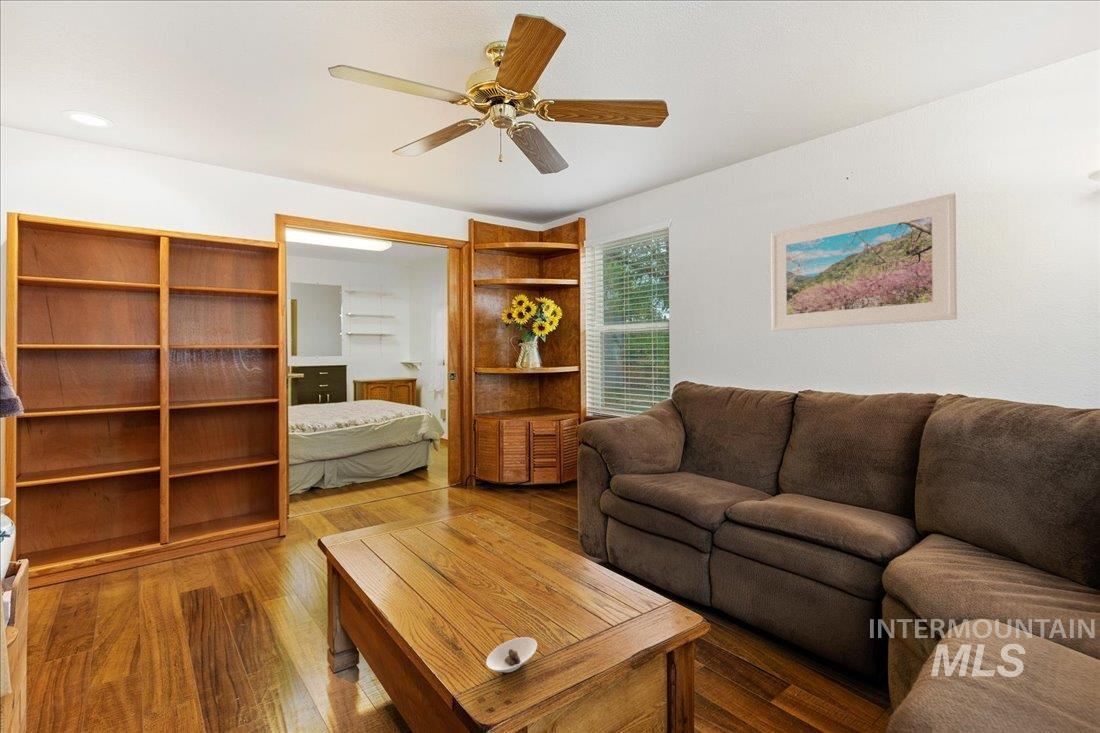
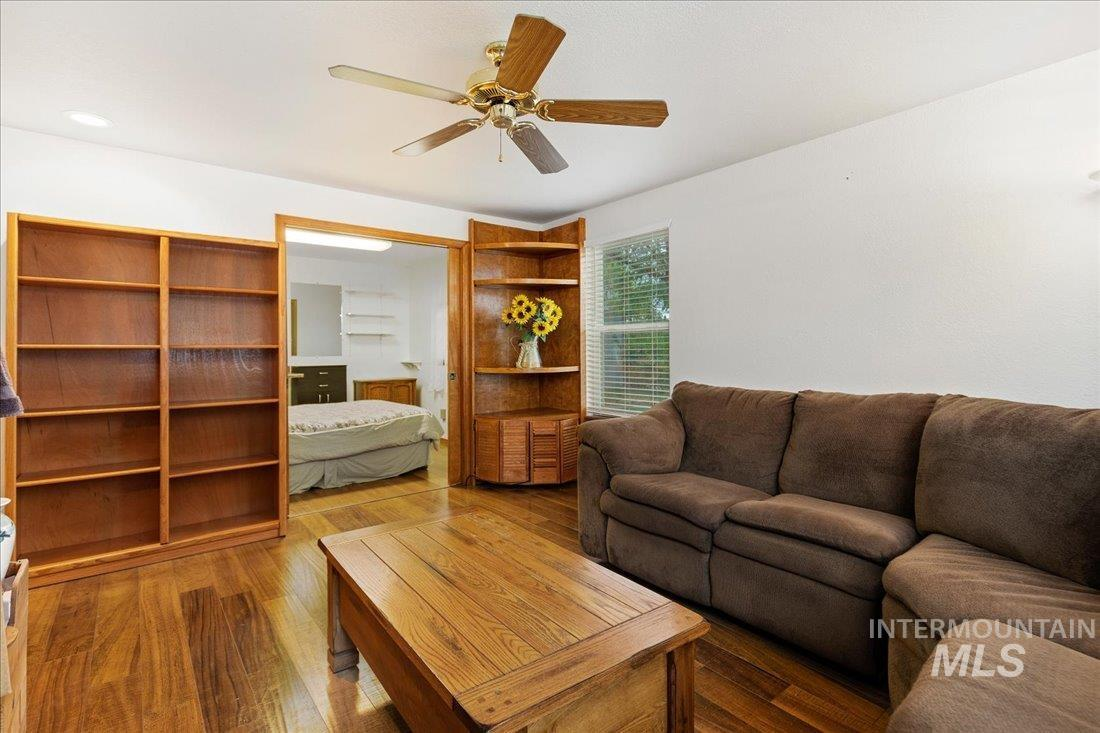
- saucer (512, 657)
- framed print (852, 270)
